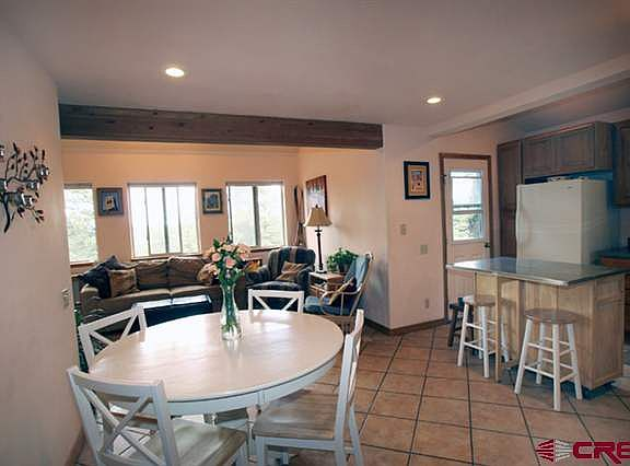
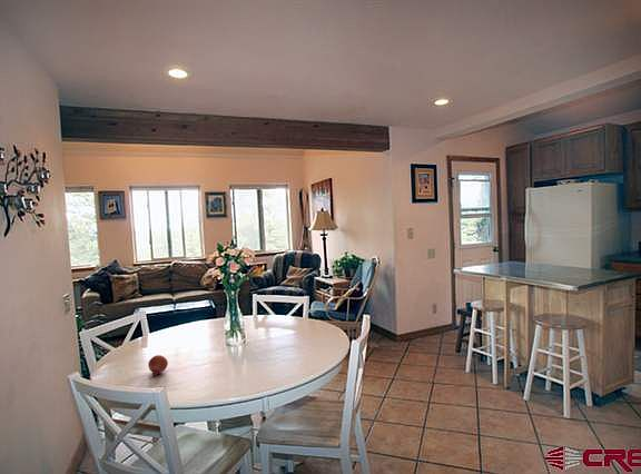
+ fruit (157, 364)
